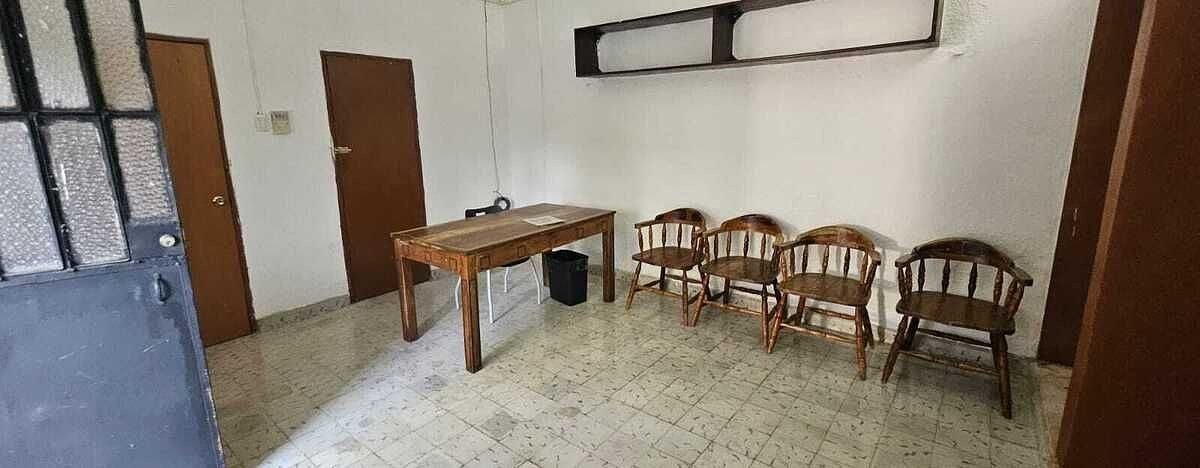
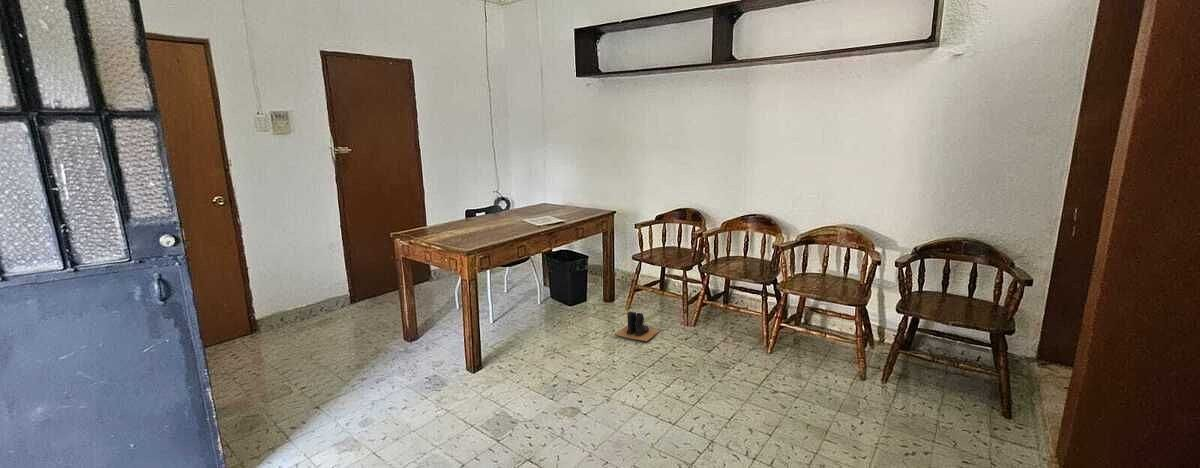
+ boots (637, 323)
